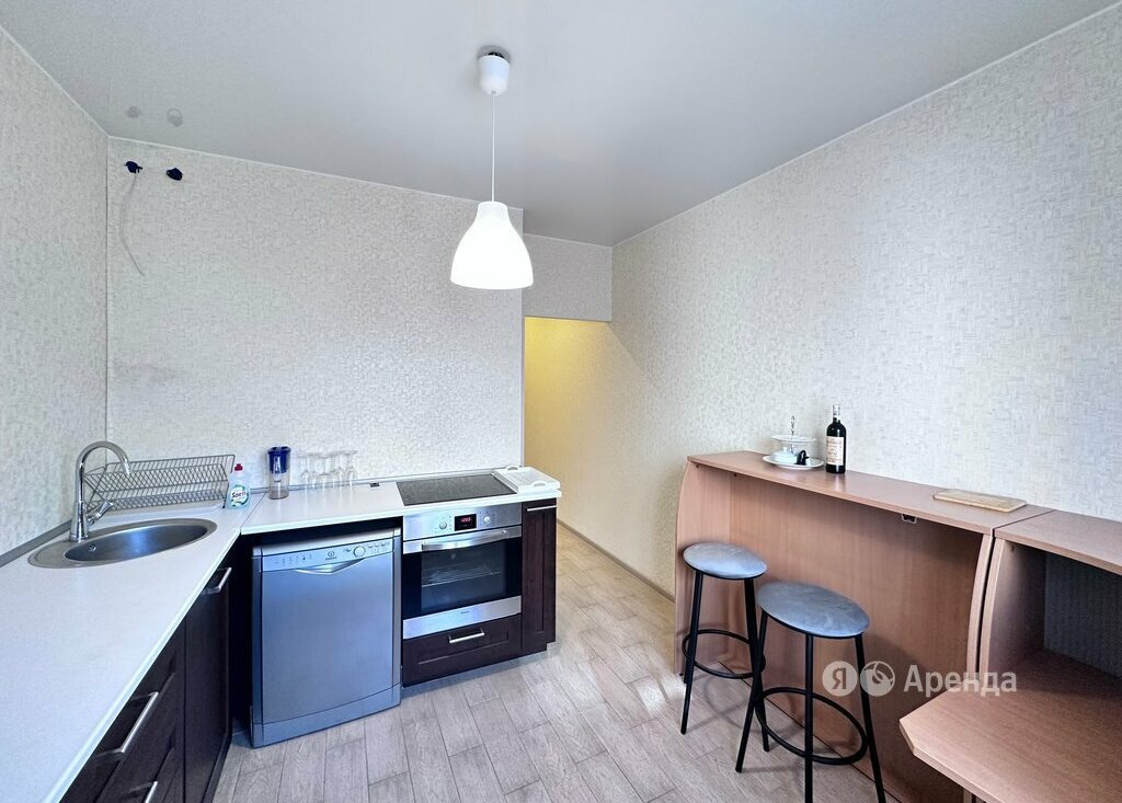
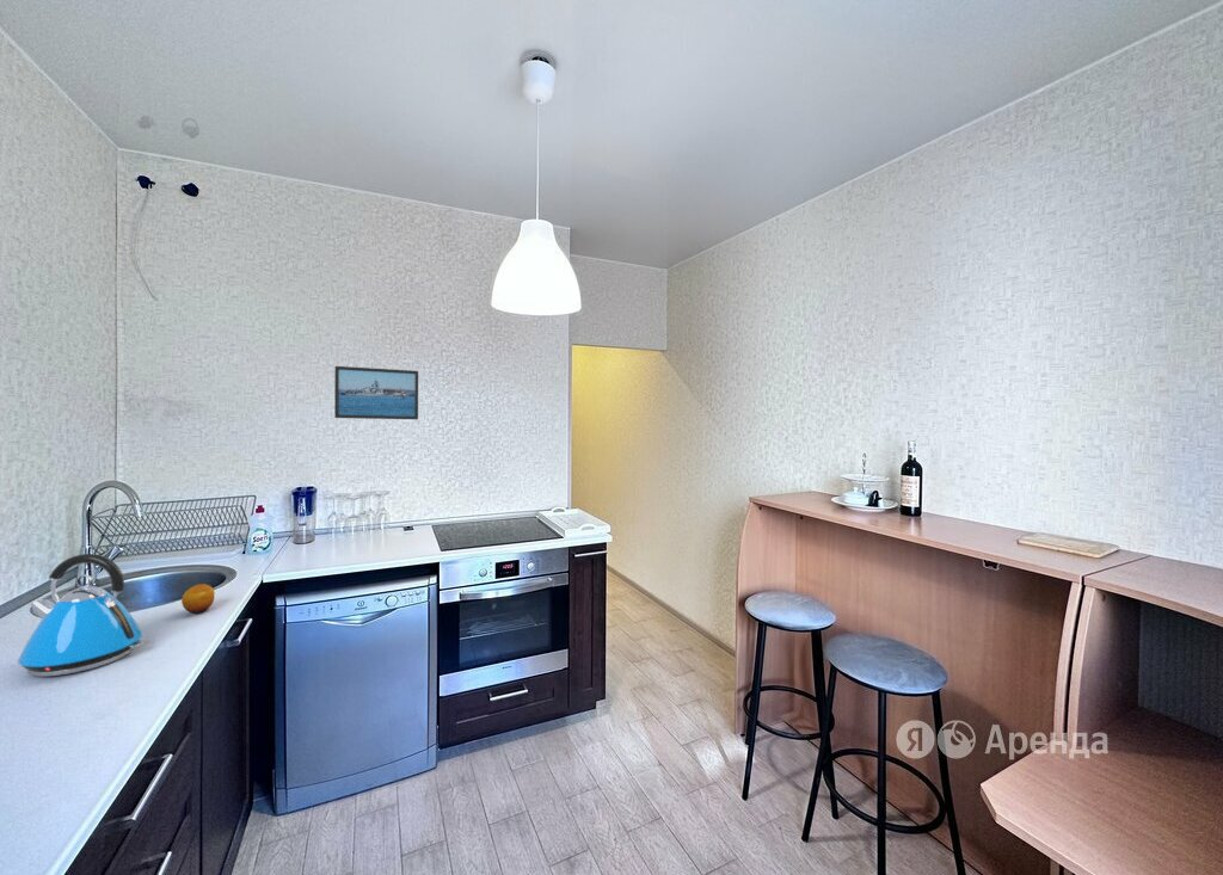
+ kettle (87, 605)
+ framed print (377, 393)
+ fruit (198, 598)
